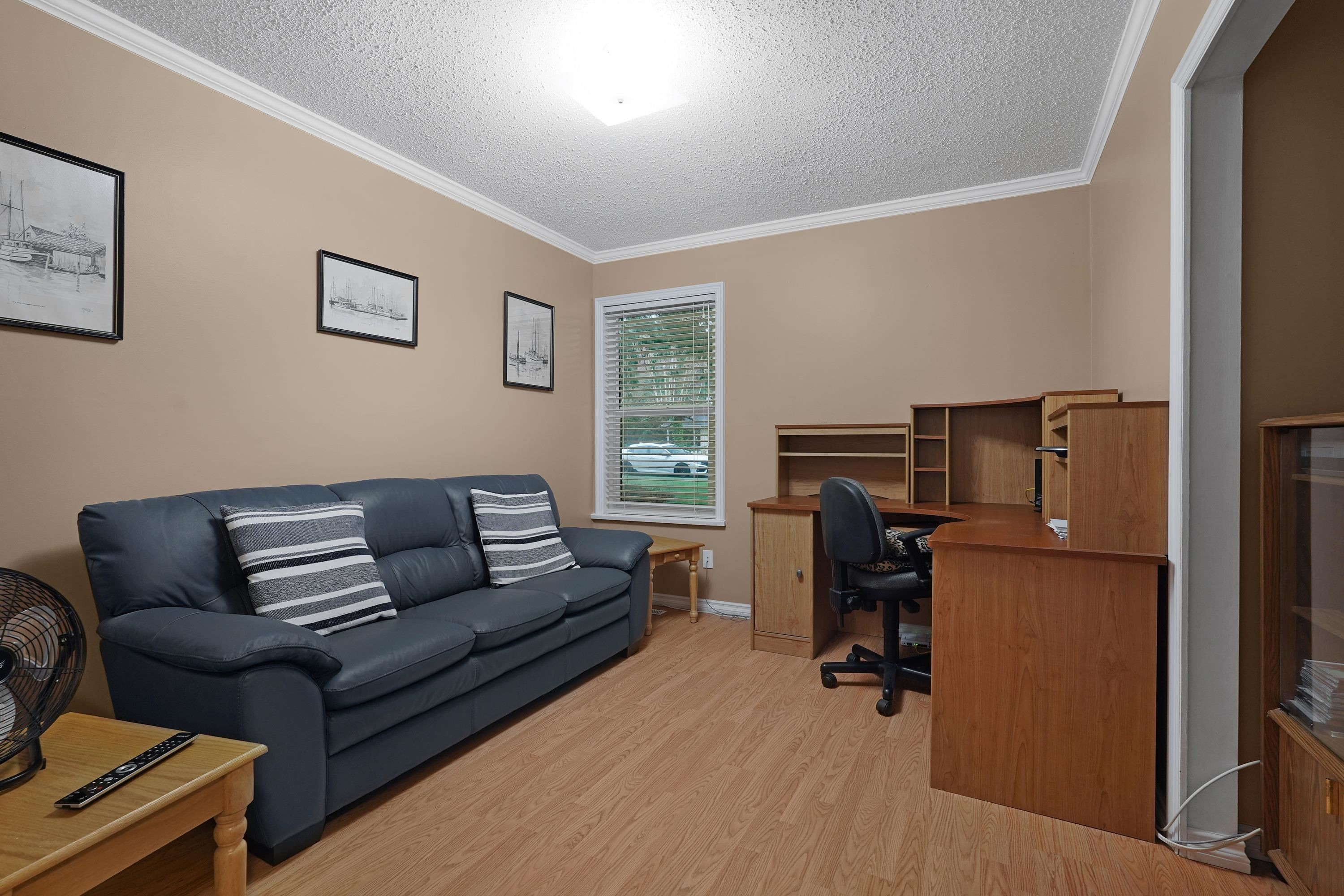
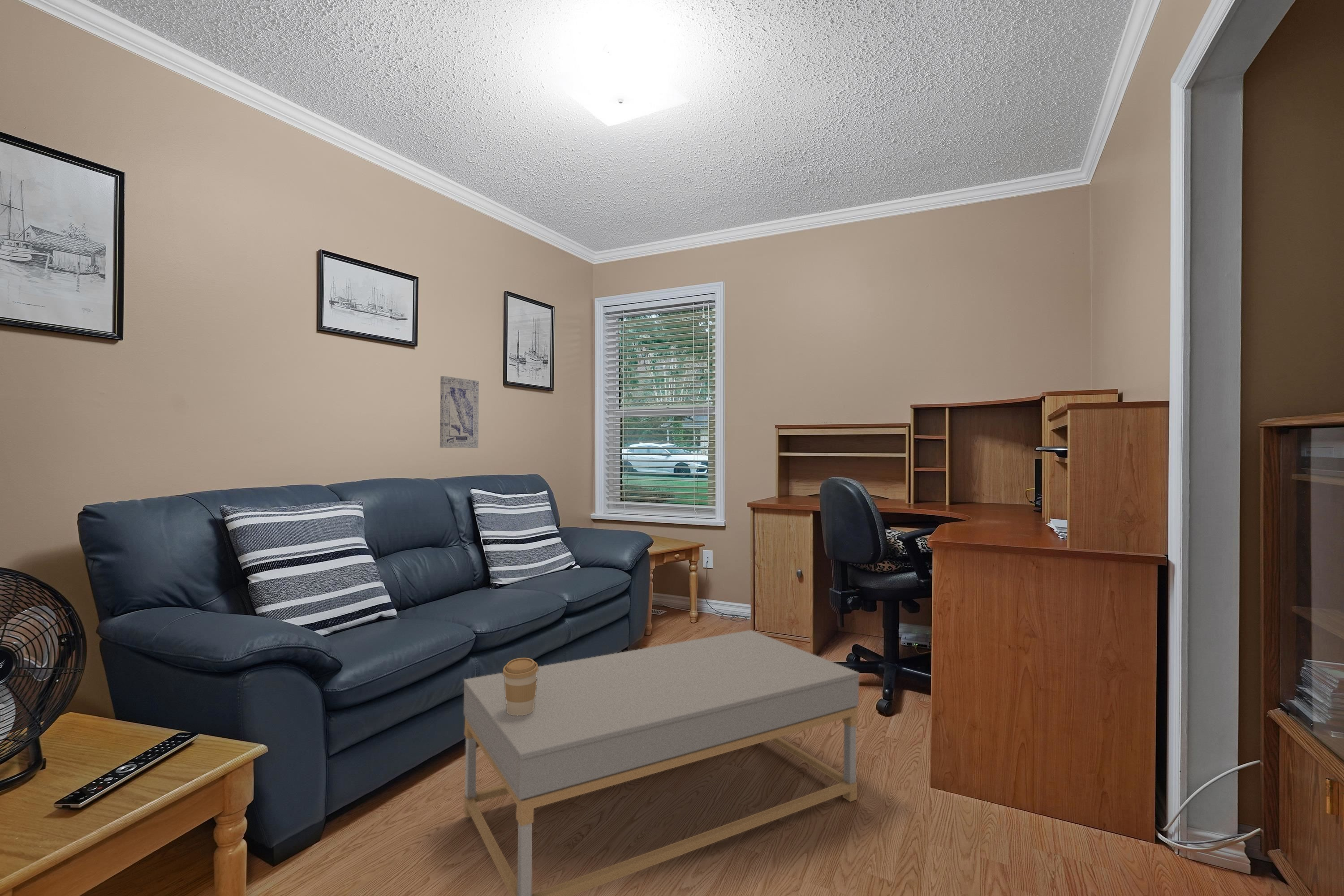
+ coffee cup (521, 685)
+ coffee table (664, 741)
+ wall art (460, 413)
